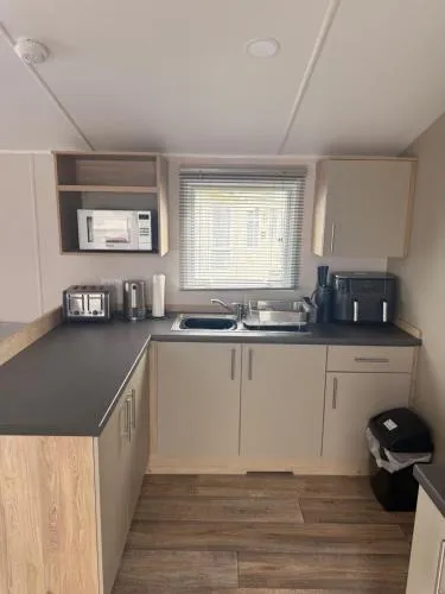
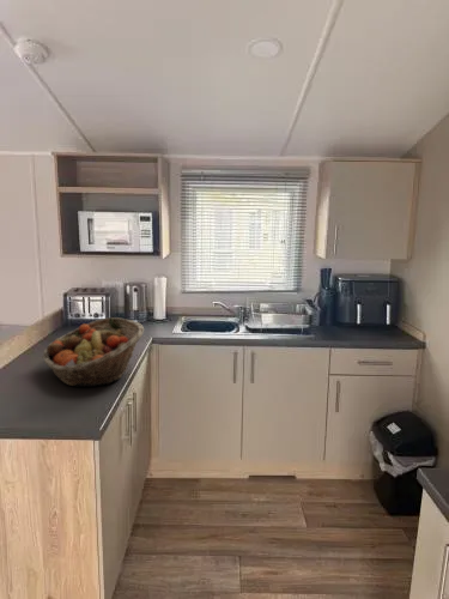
+ fruit basket (93, 349)
